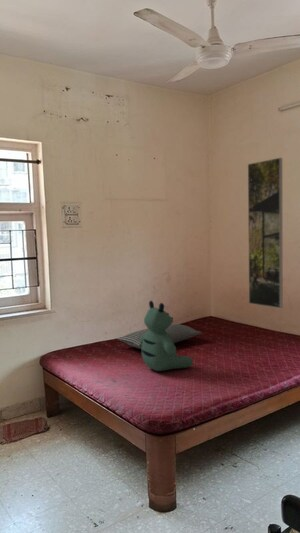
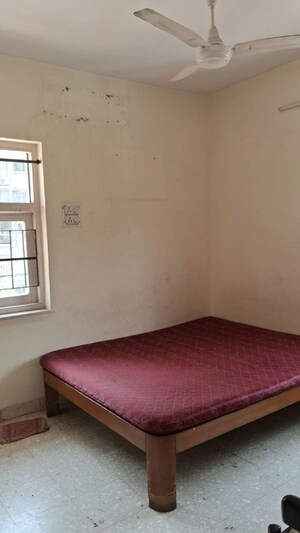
- pillow (165, 330)
- bear (165, 334)
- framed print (264, 234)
